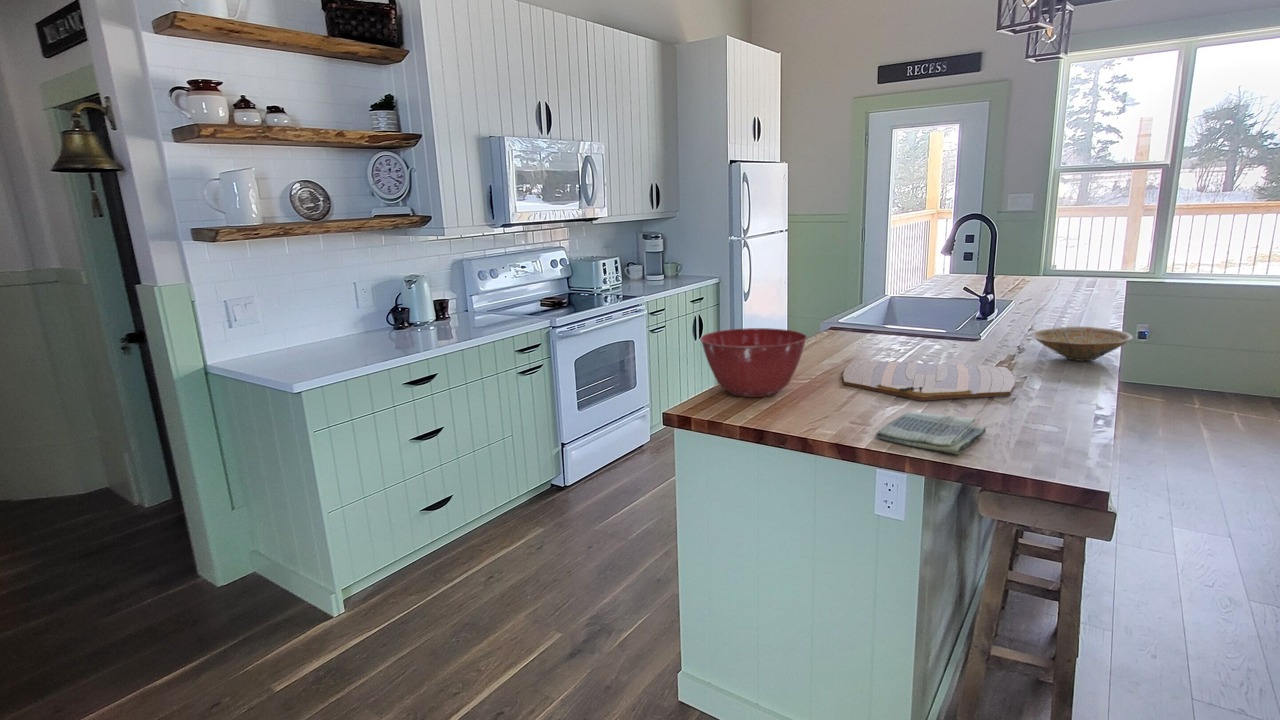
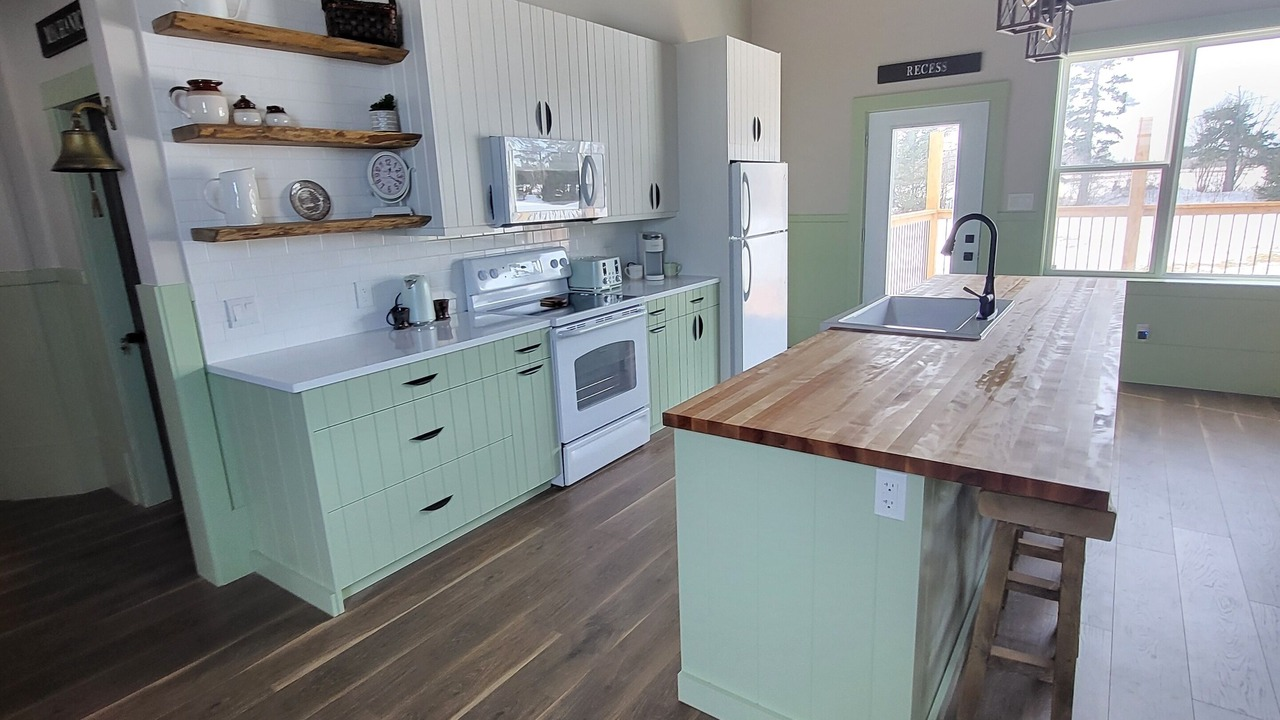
- cutting board (924, 377)
- mixing bowl (753, 363)
- dish towel (931, 429)
- bowl (1079, 346)
